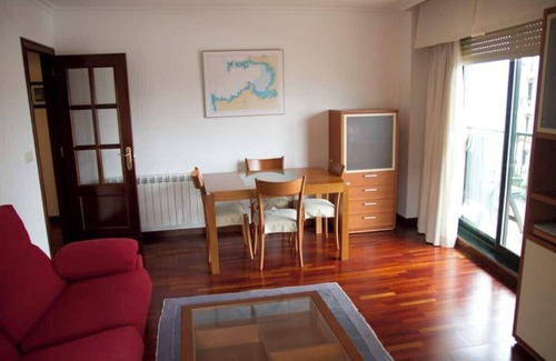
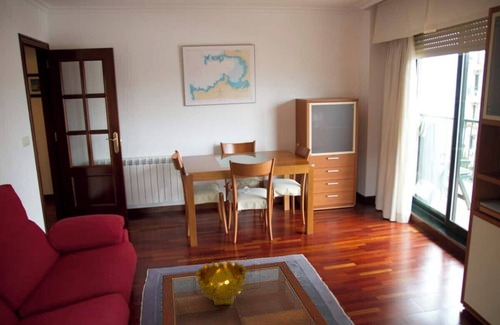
+ decorative bowl (221, 283)
